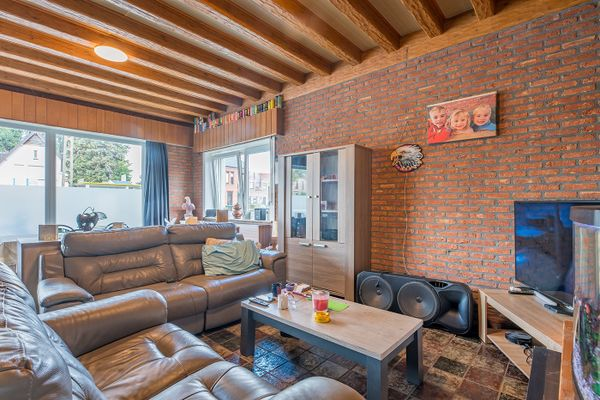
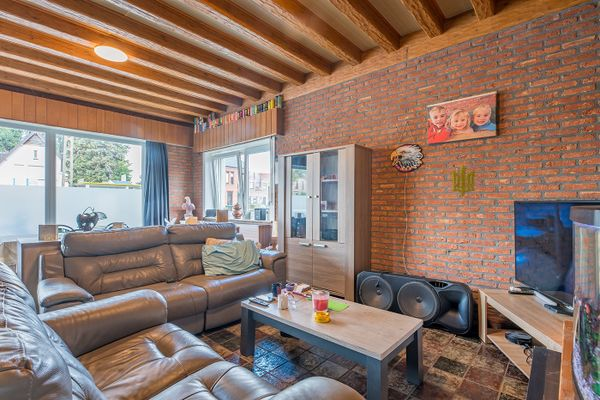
+ emblem (463, 180)
